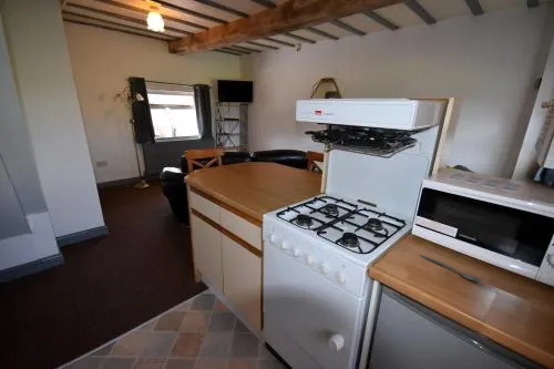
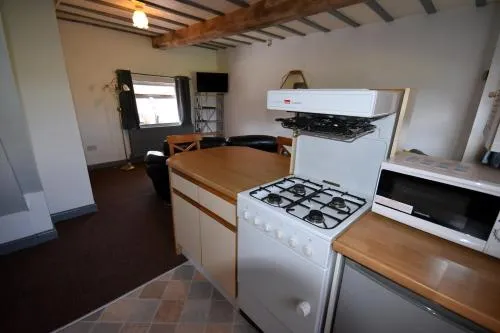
- spoon (449, 267)
